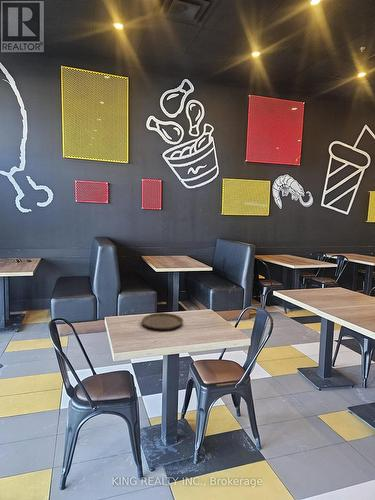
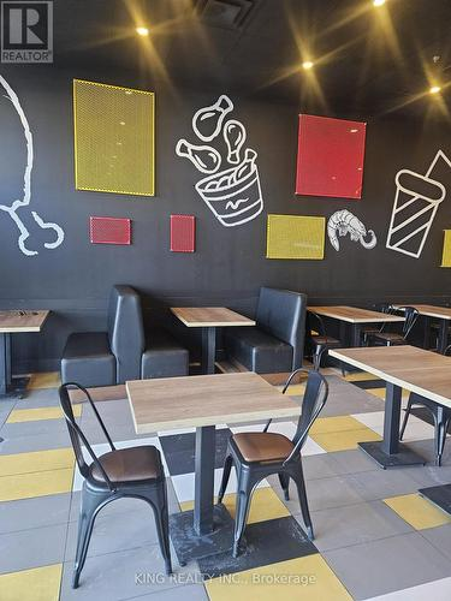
- plate (162, 321)
